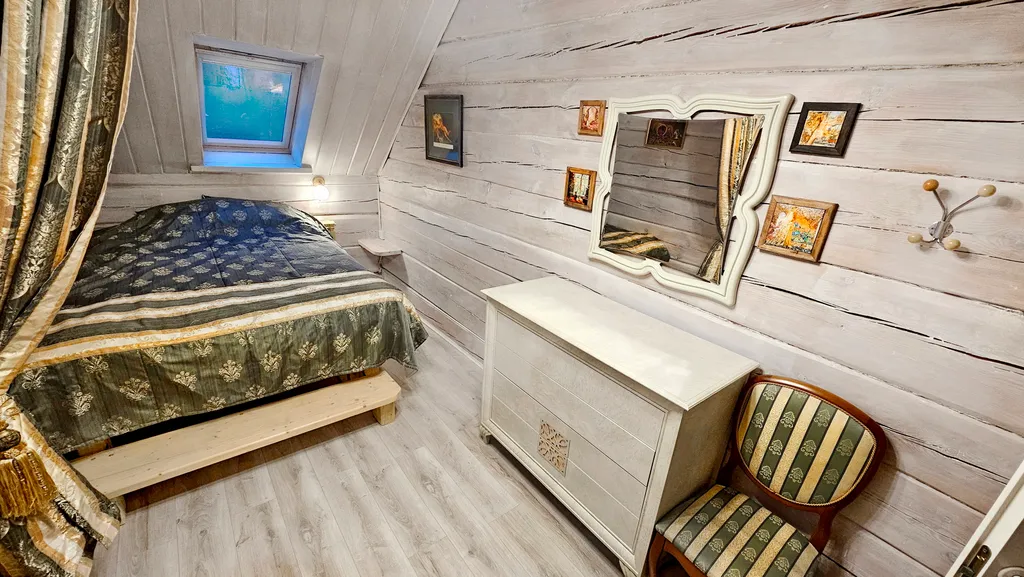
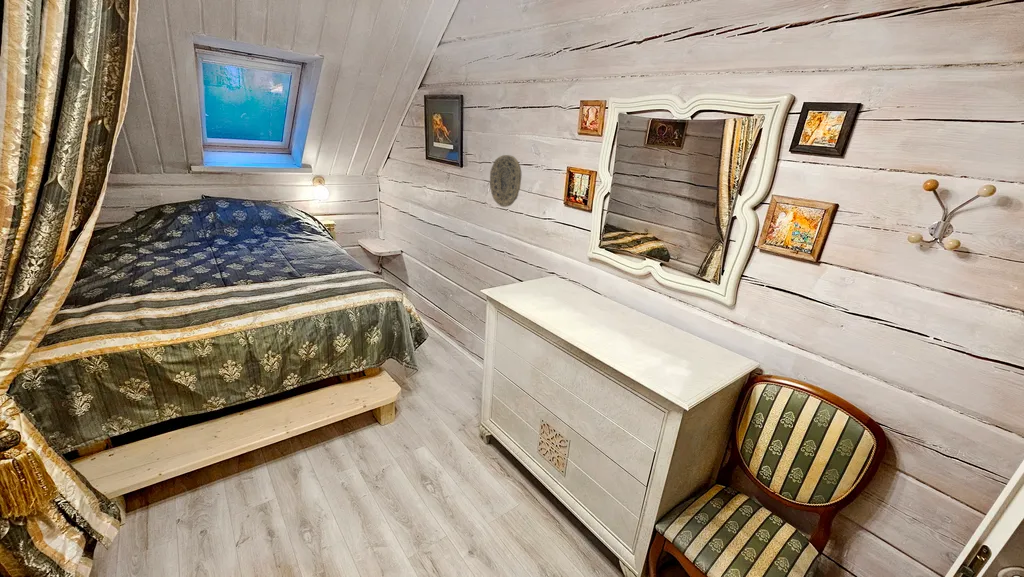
+ decorative plate (504, 181)
